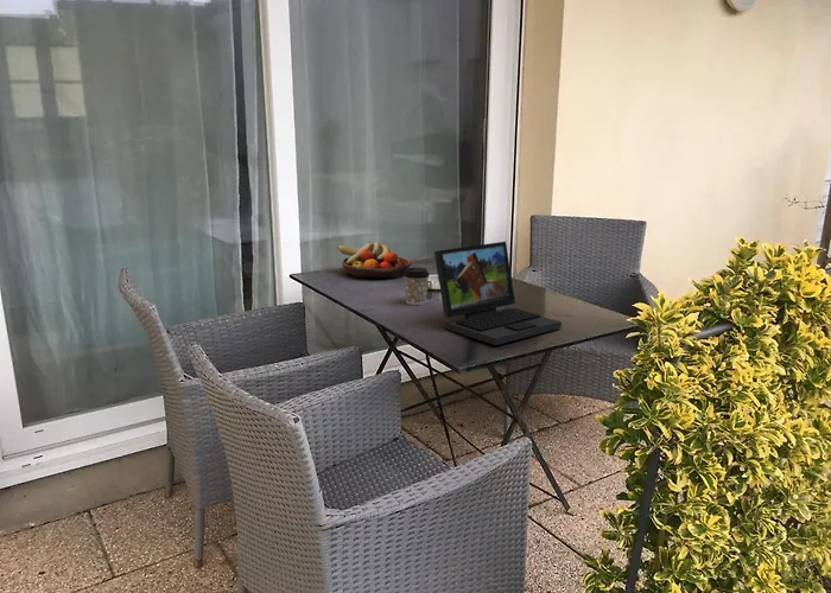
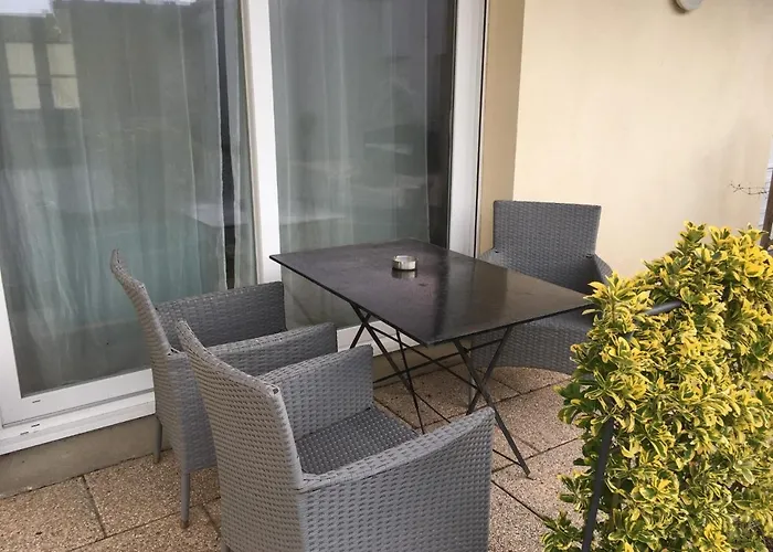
- coffee cup (415, 286)
- fruit bowl (375, 259)
- laptop (497, 288)
